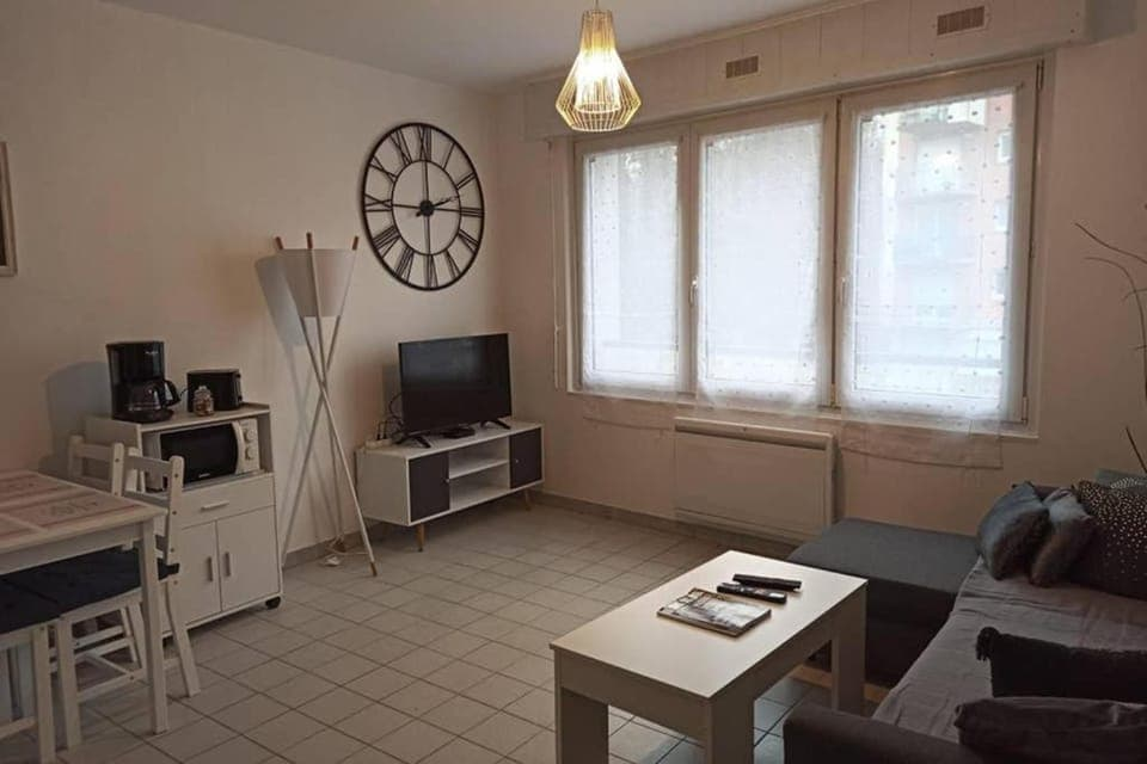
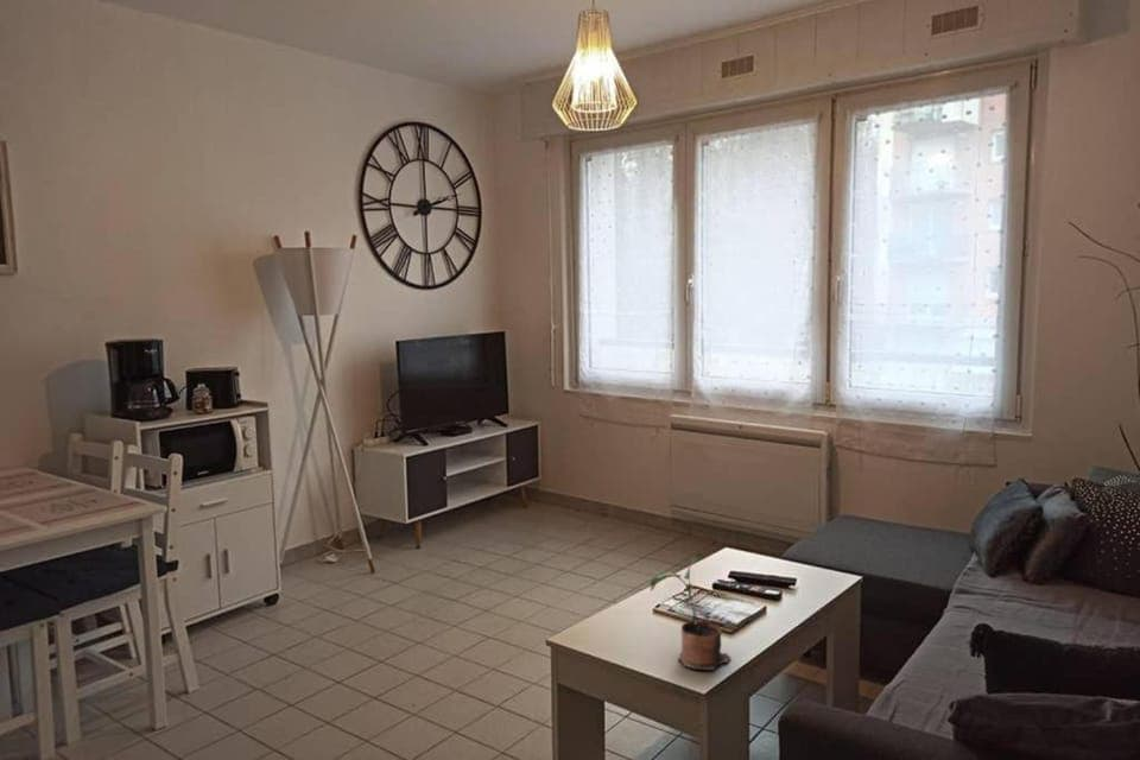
+ potted plant (692, 606)
